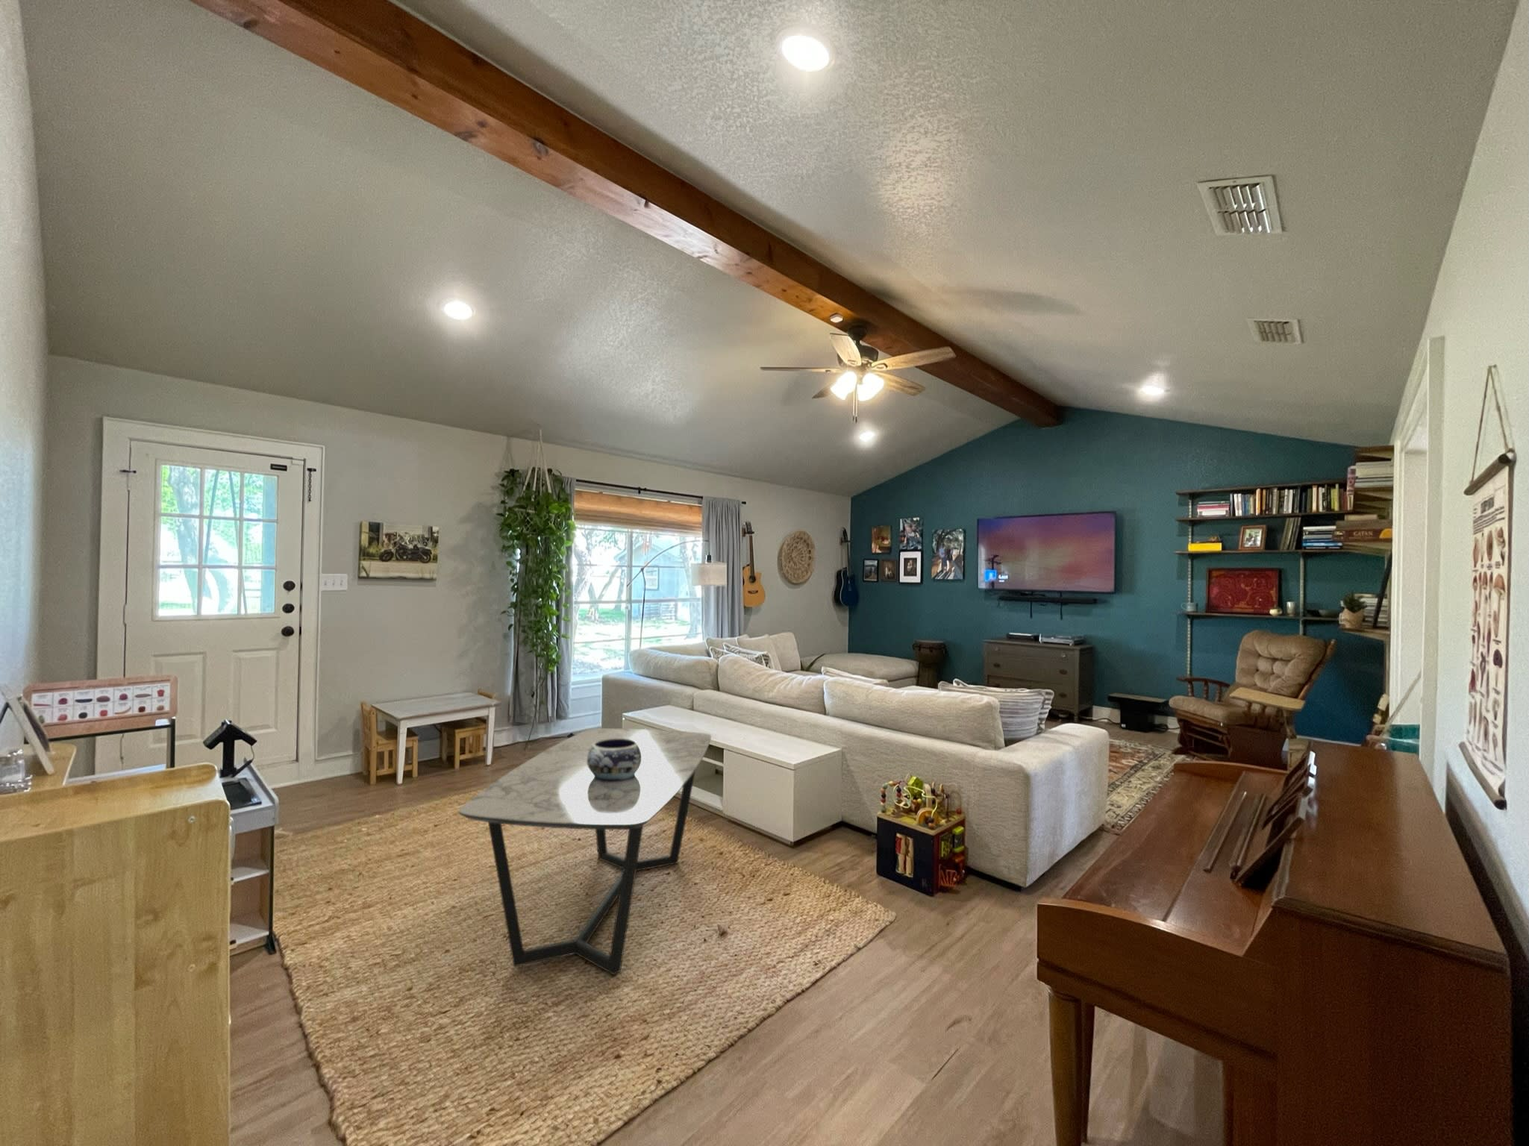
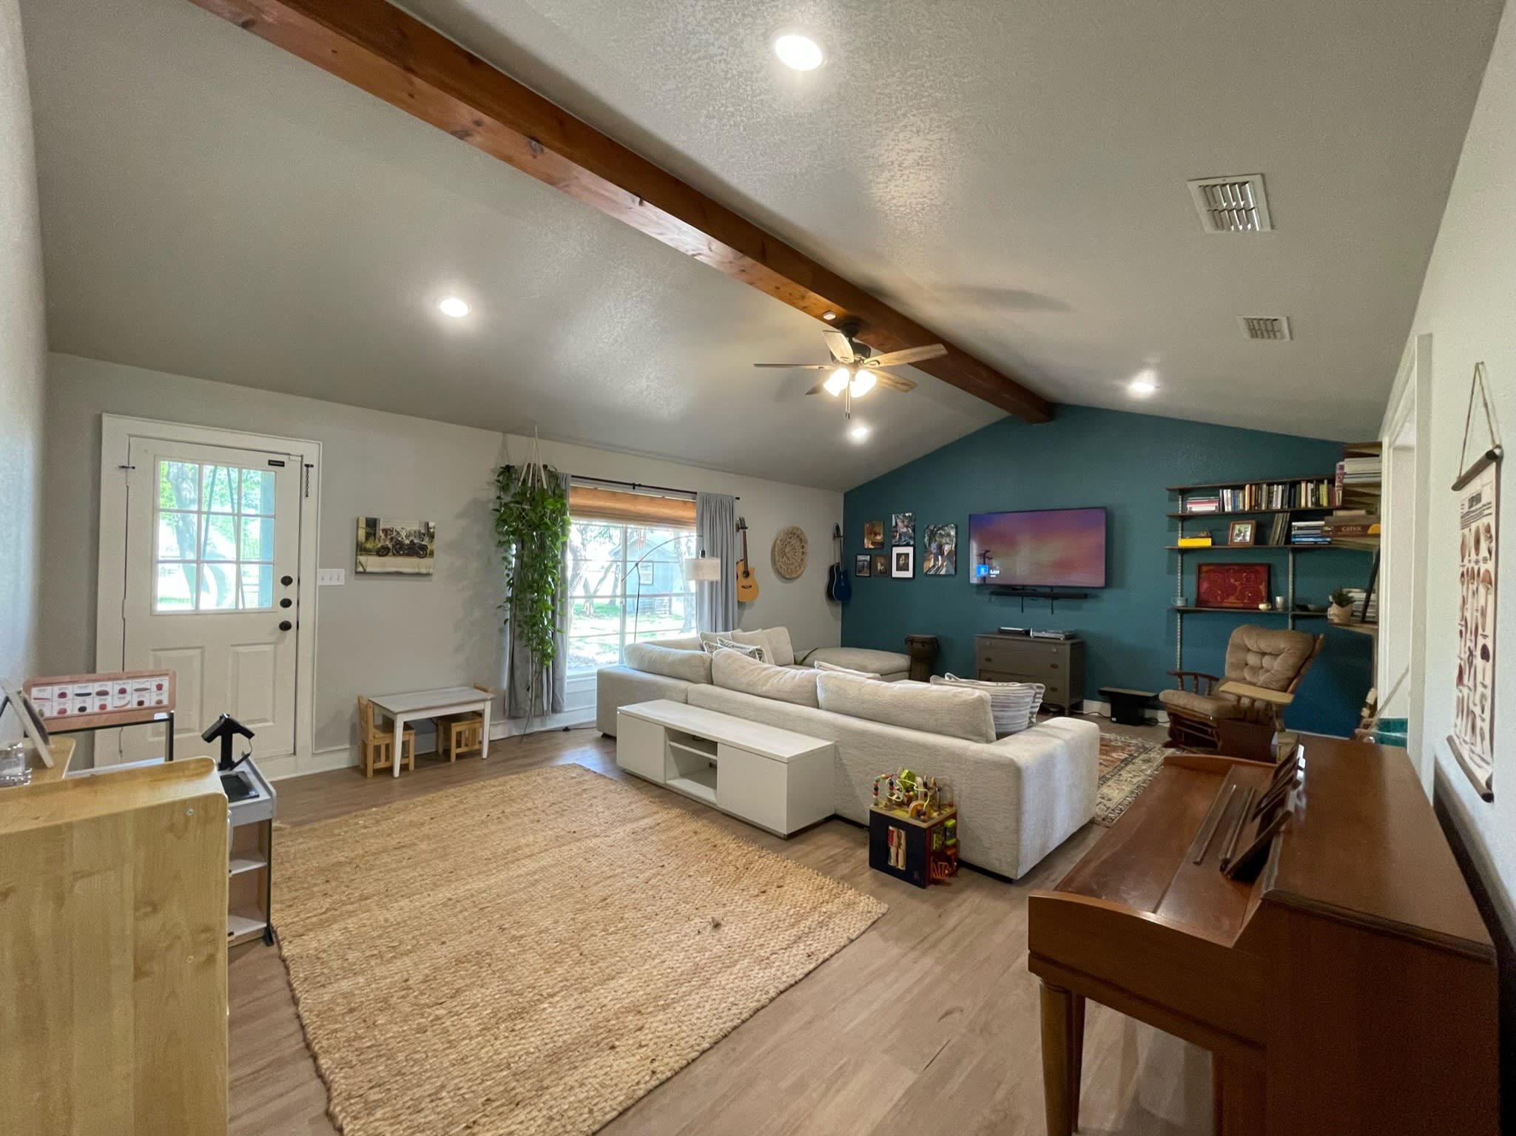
- decorative bowl (615, 758)
- coffee table (606, 835)
